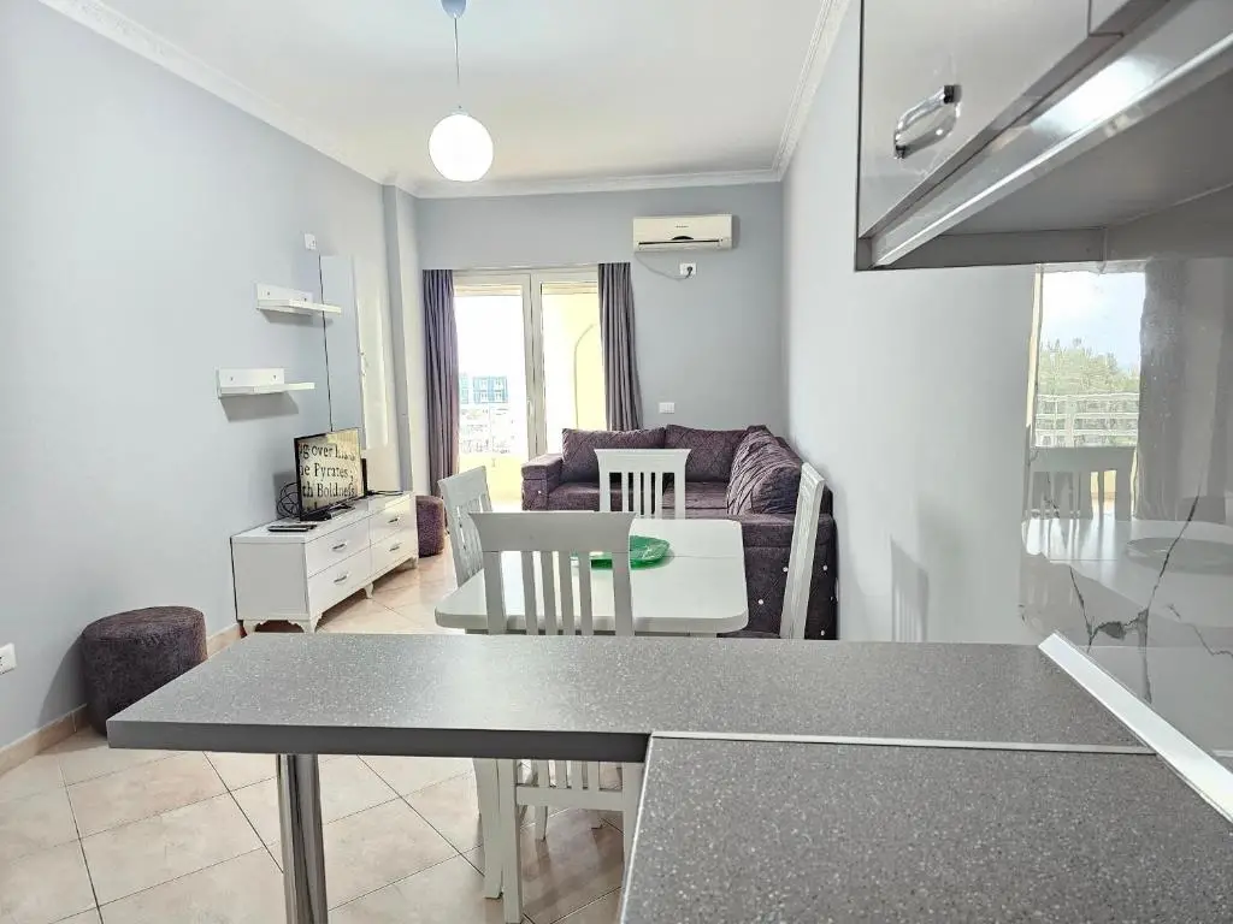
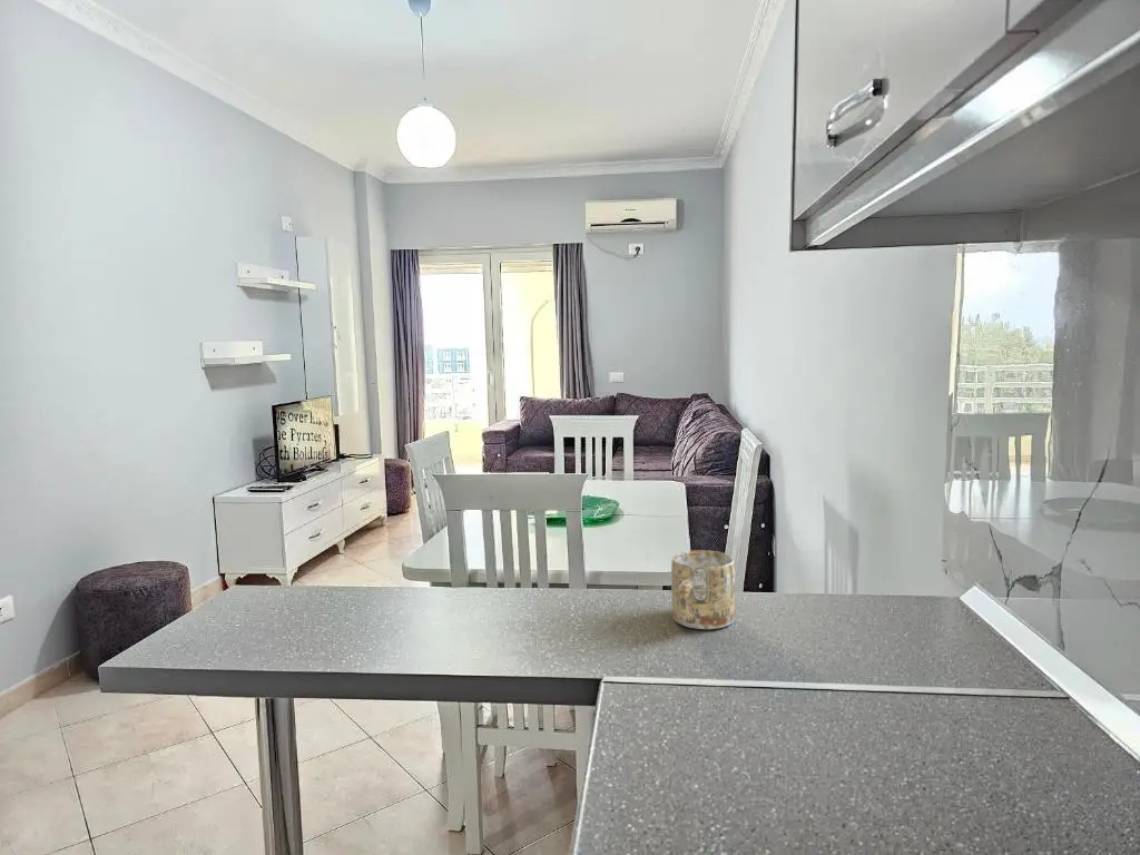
+ mug (699, 592)
